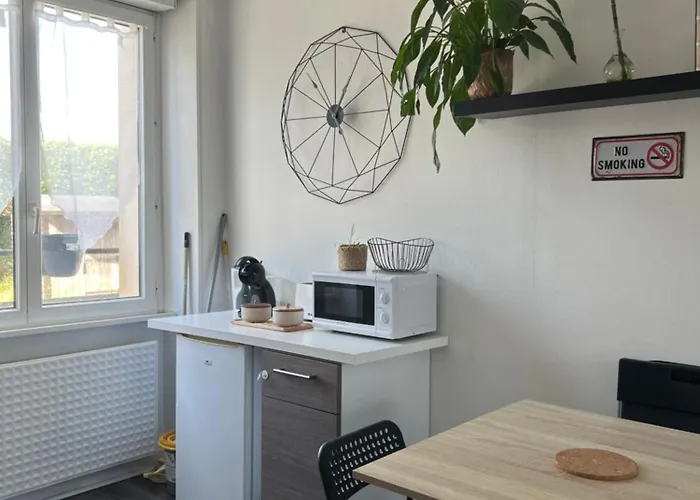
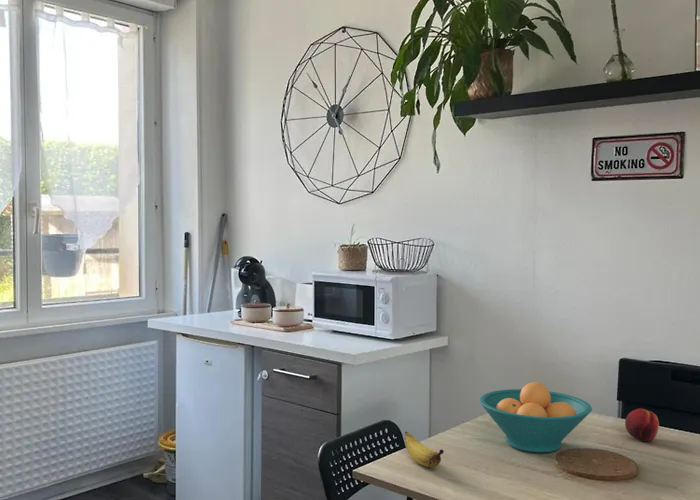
+ banana (422, 450)
+ fruit bowl (534, 413)
+ fruit (641, 424)
